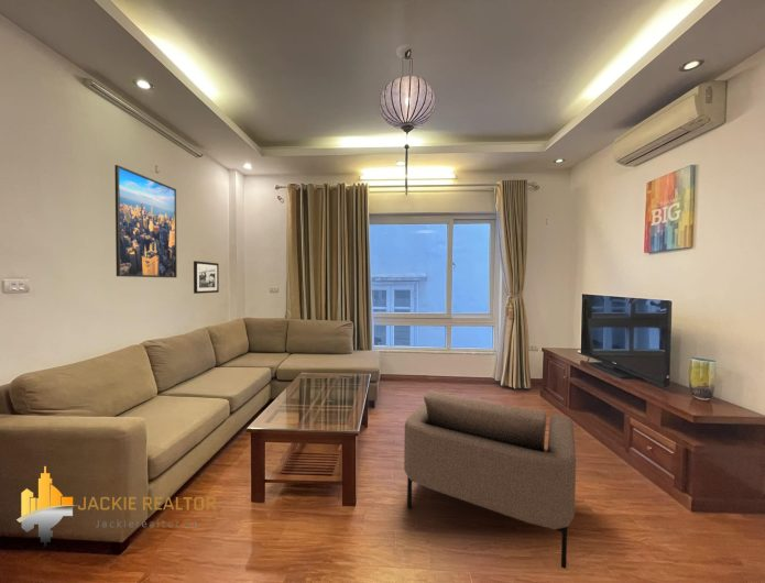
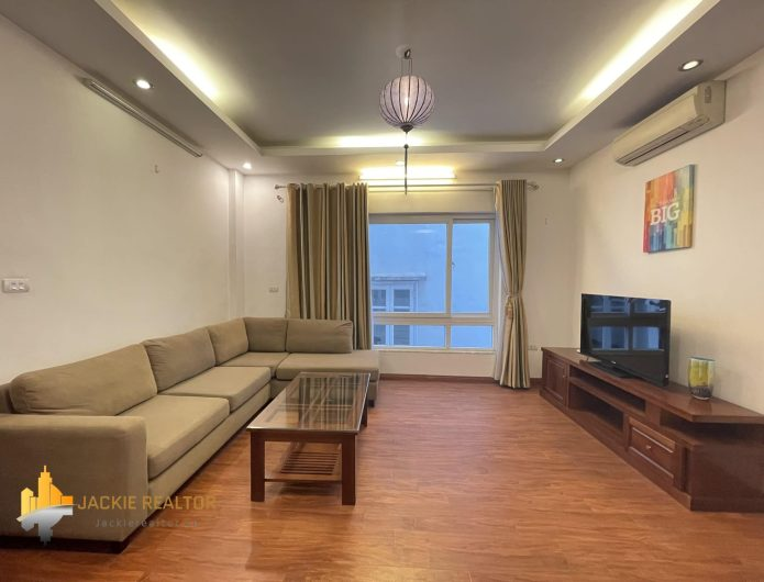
- picture frame (206, 277)
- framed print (149, 228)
- armchair (487, 448)
